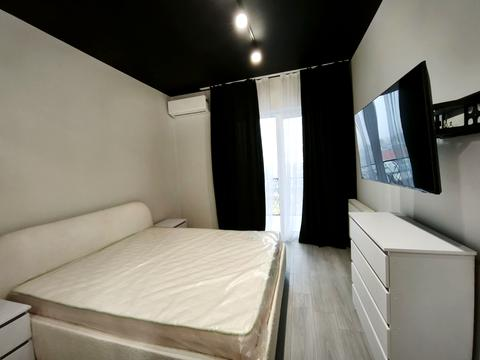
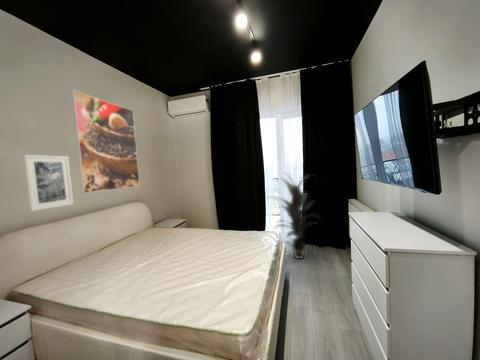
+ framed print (50, 181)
+ indoor plant (294, 214)
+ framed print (111, 146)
